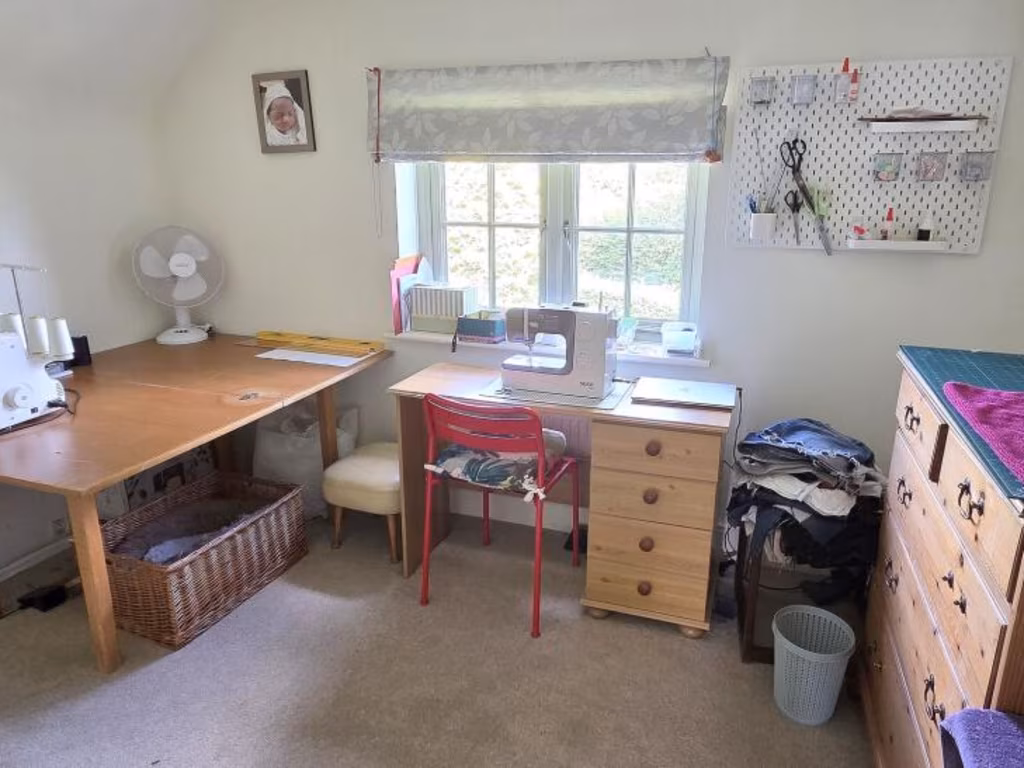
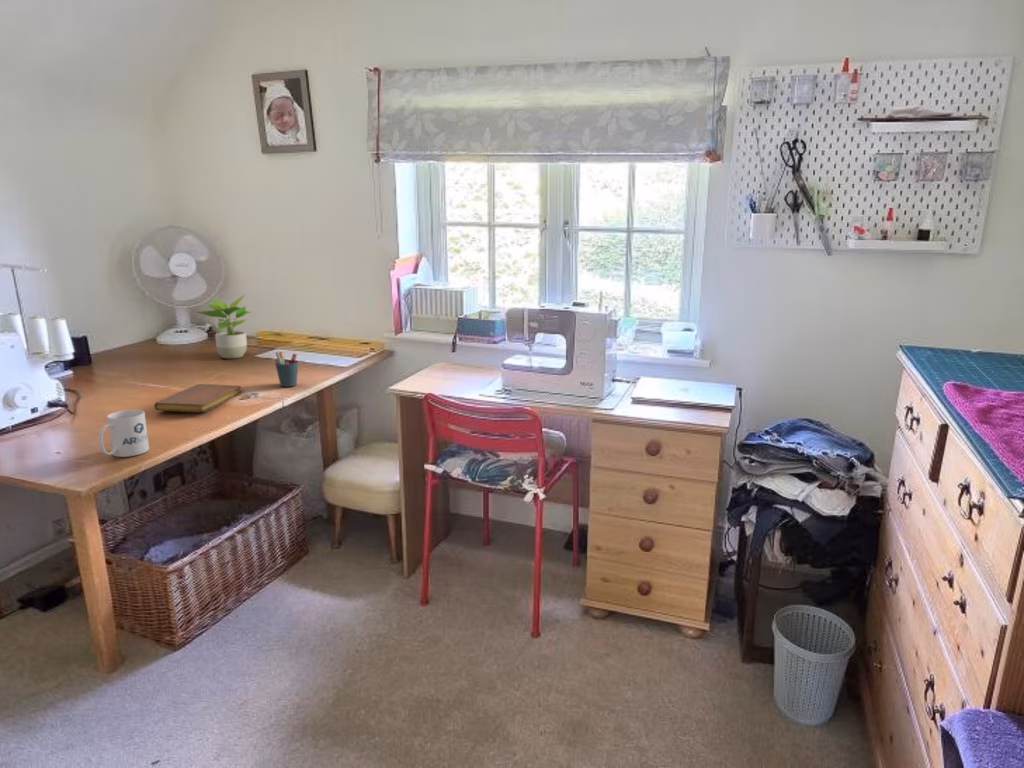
+ potted plant (224, 326)
+ notebook (200, 397)
+ mug (122, 434)
+ pen holder (287, 367)
